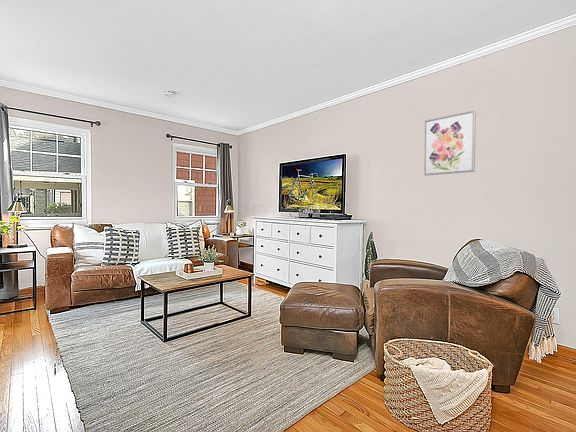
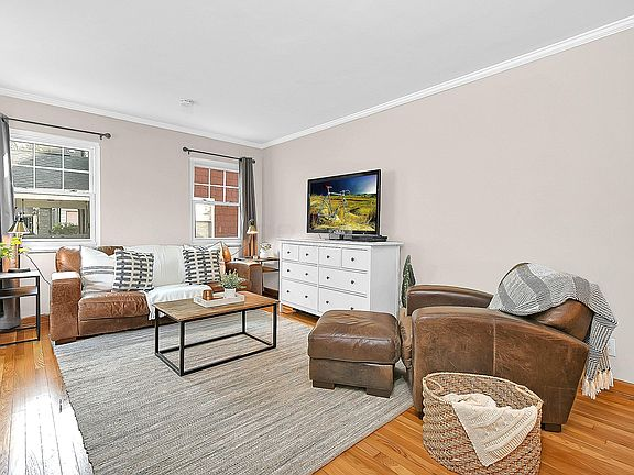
- wall art (448, 145)
